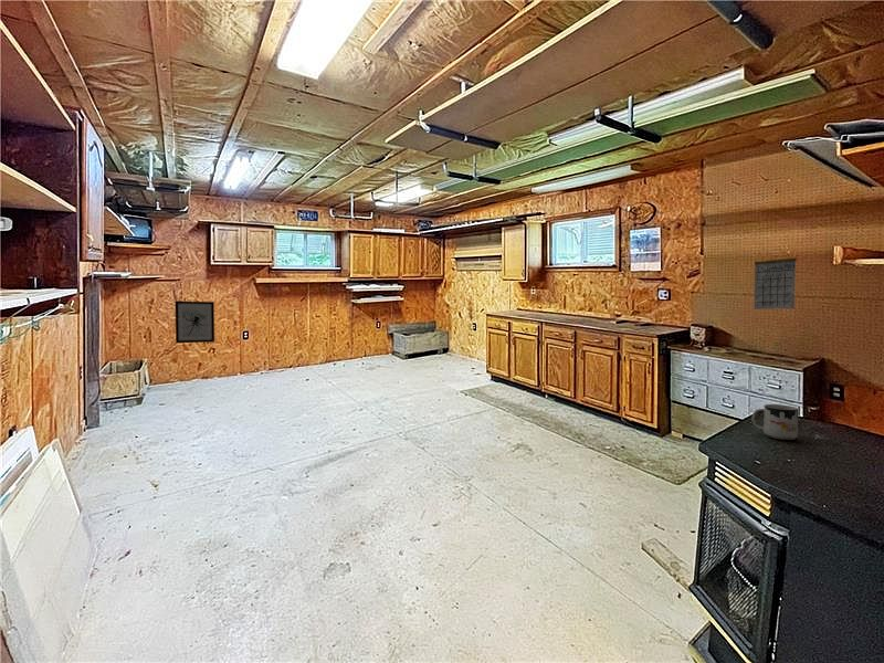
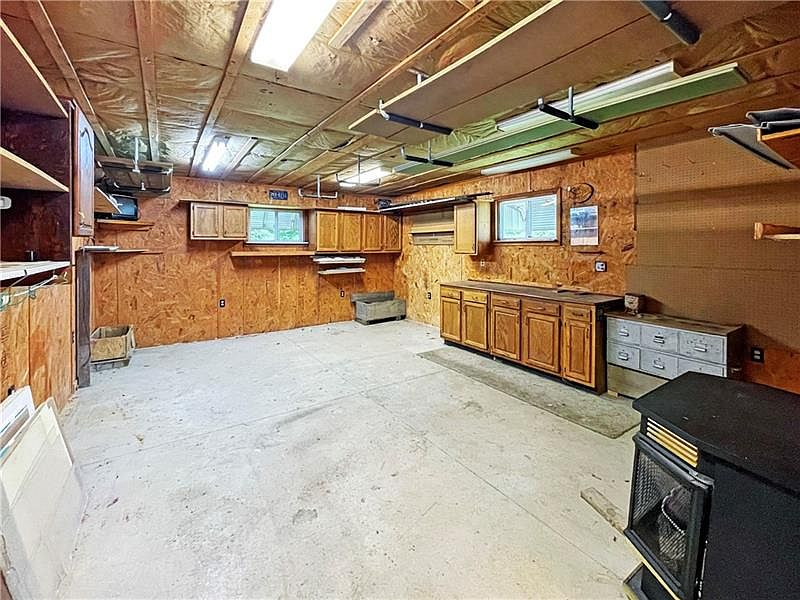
- wall art (194, 322)
- mug (774, 420)
- calendar (774, 278)
